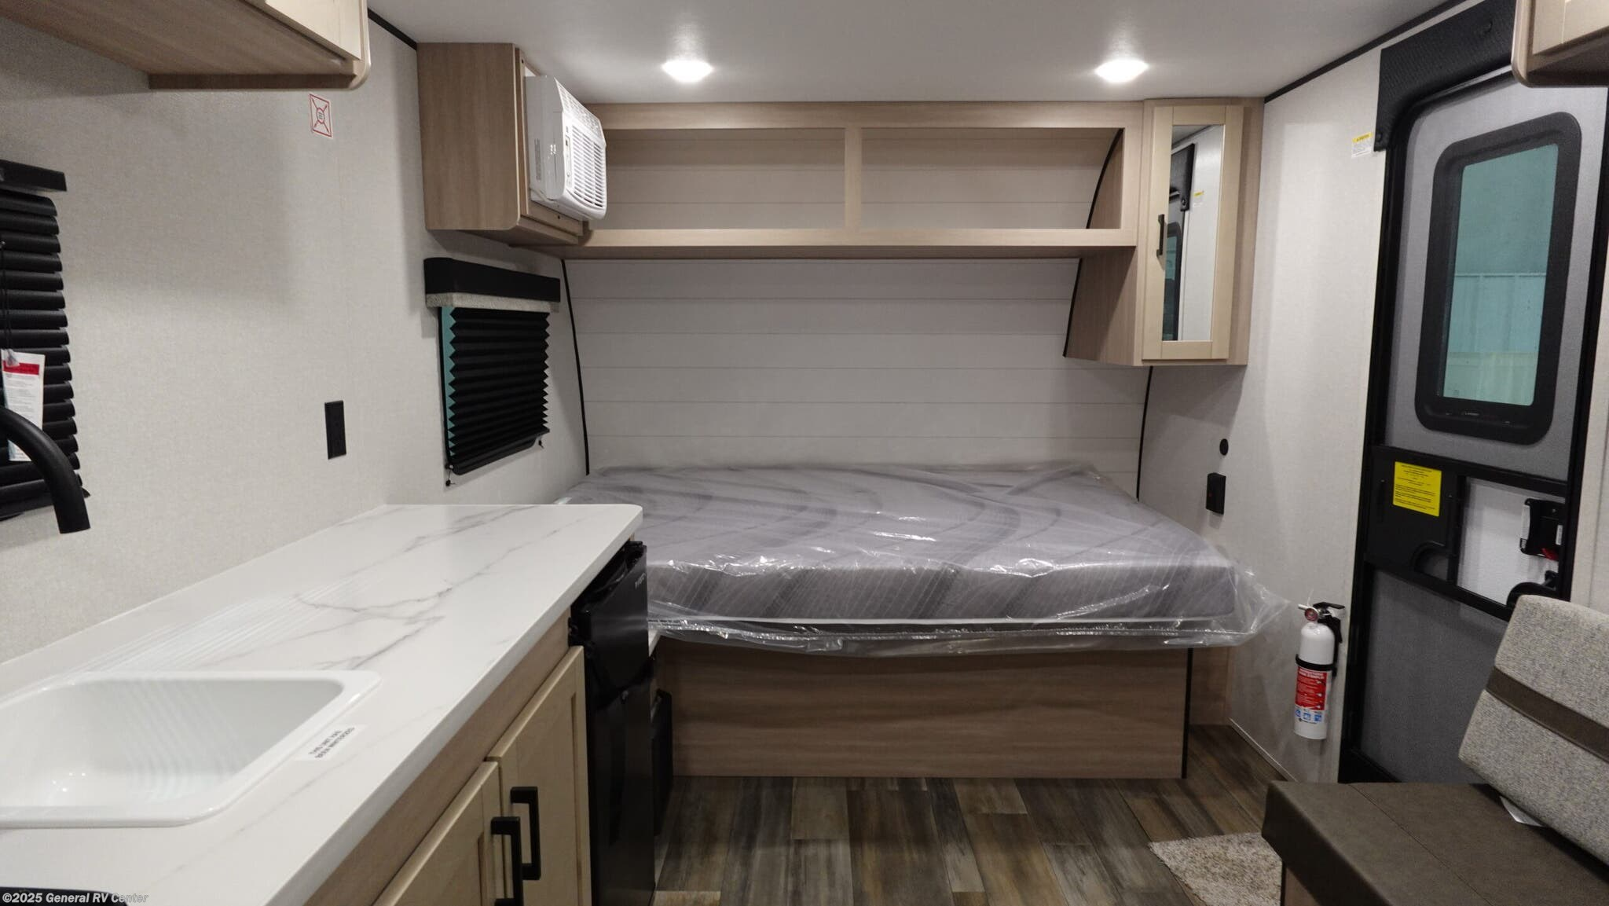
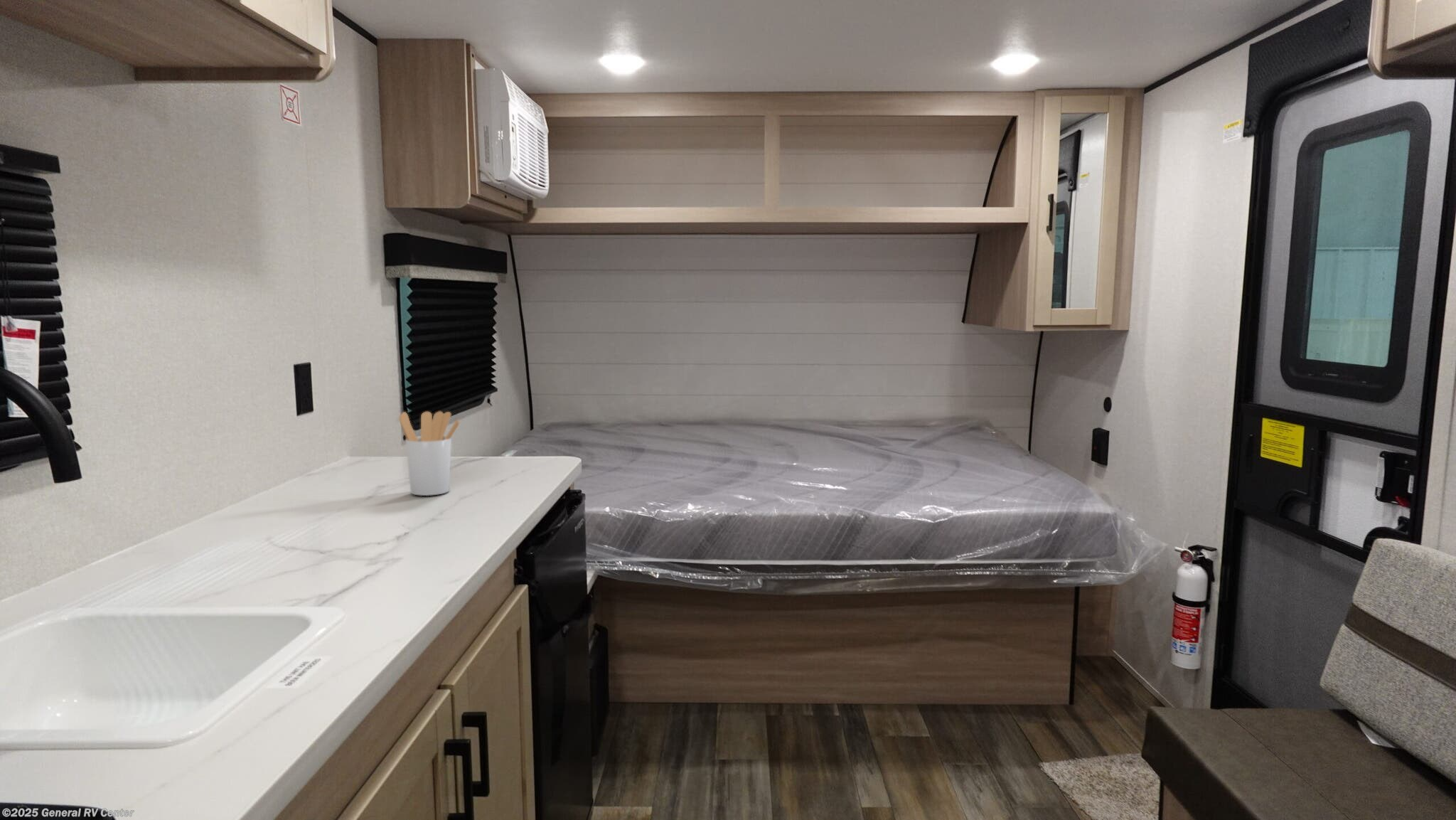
+ utensil holder (431, 450)
